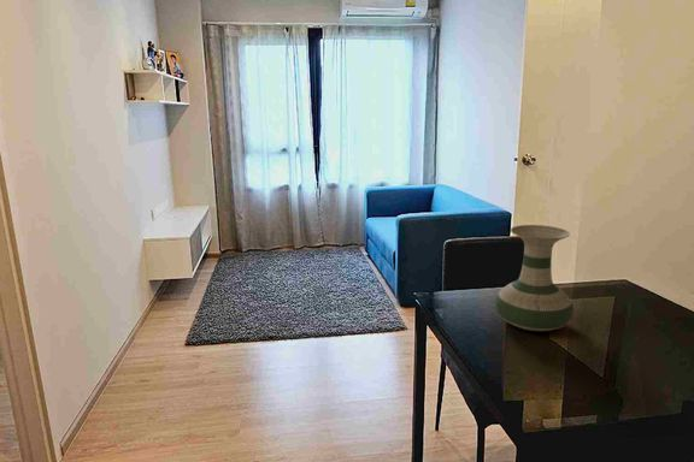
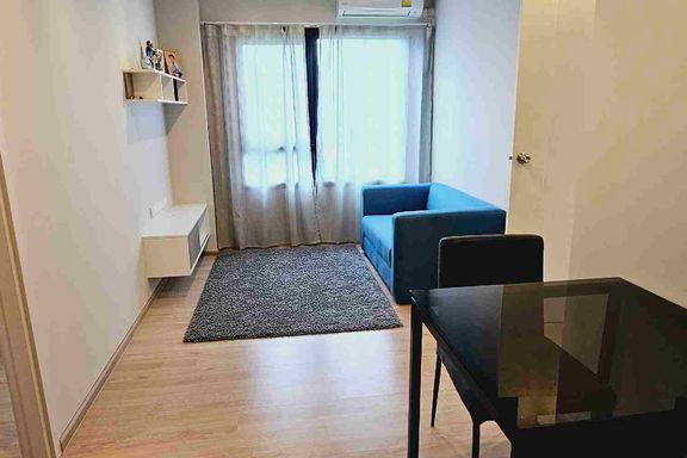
- vase (535, 277)
